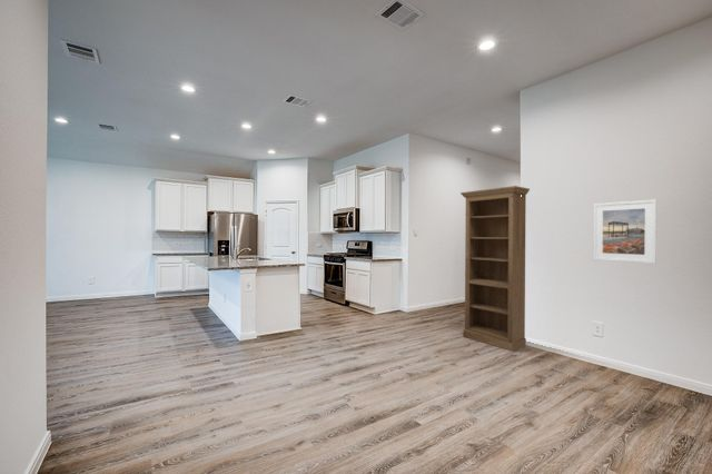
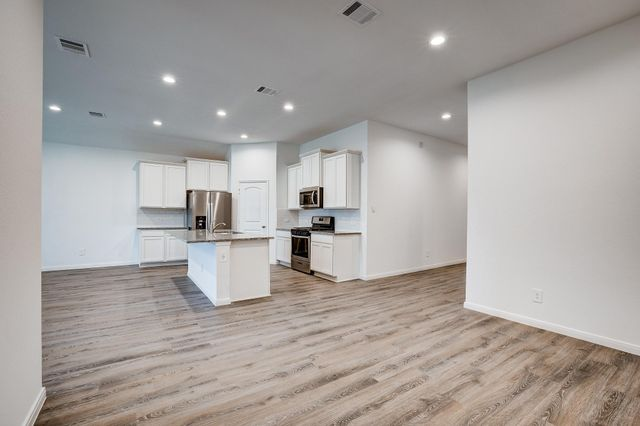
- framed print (623, 231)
- bookshelf (493, 266)
